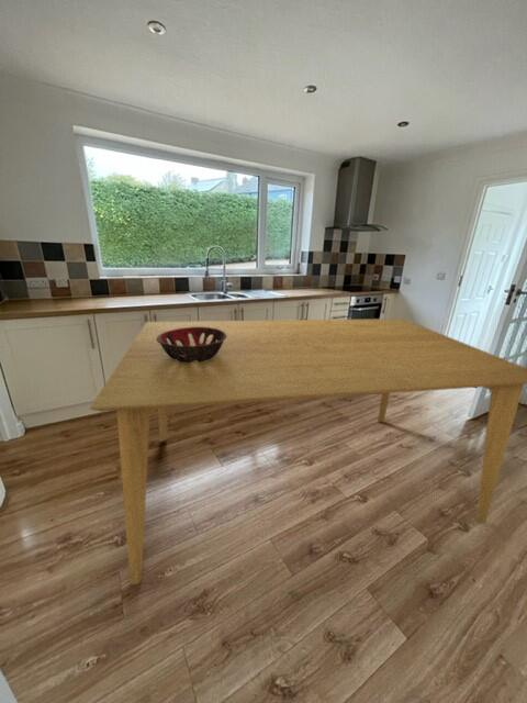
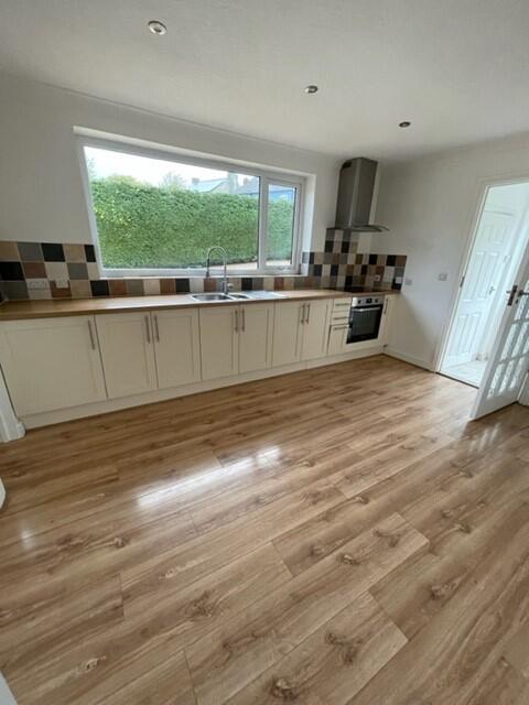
- decorative bowl (192, 346)
- dining table (303, 398)
